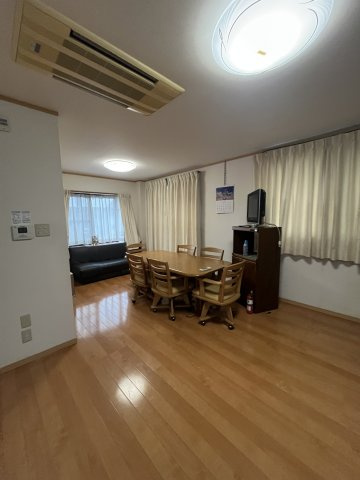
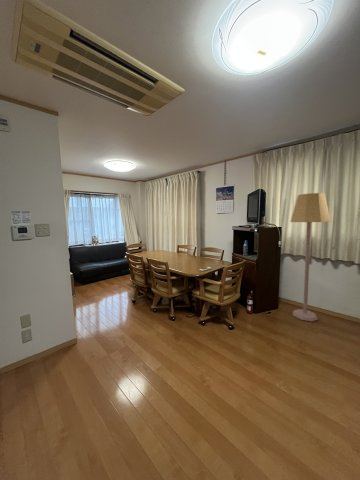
+ lamp (307, 257)
